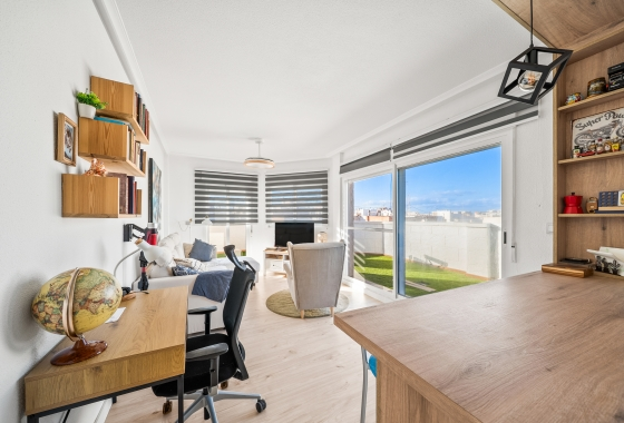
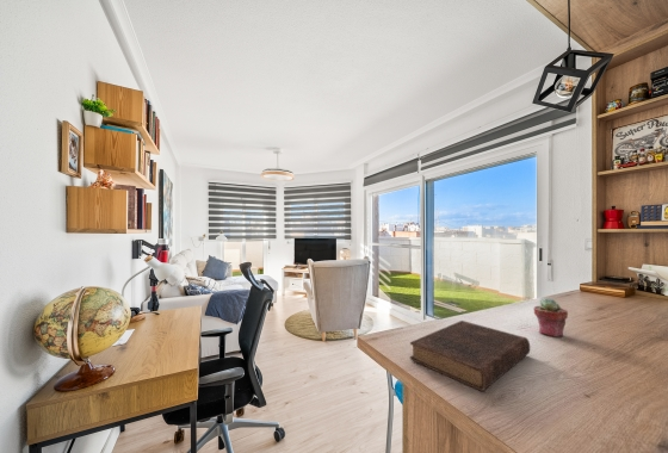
+ book (470, 348)
+ potted succulent (550, 316)
